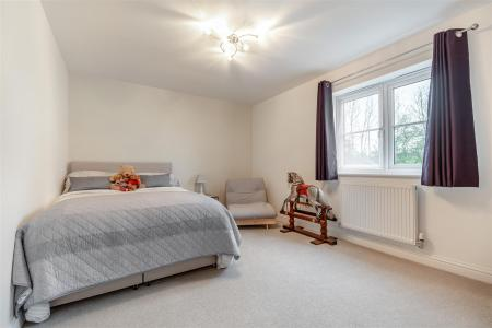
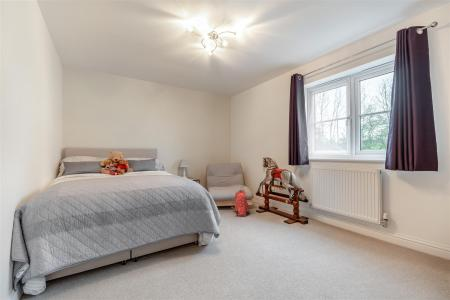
+ backpack (239, 202)
